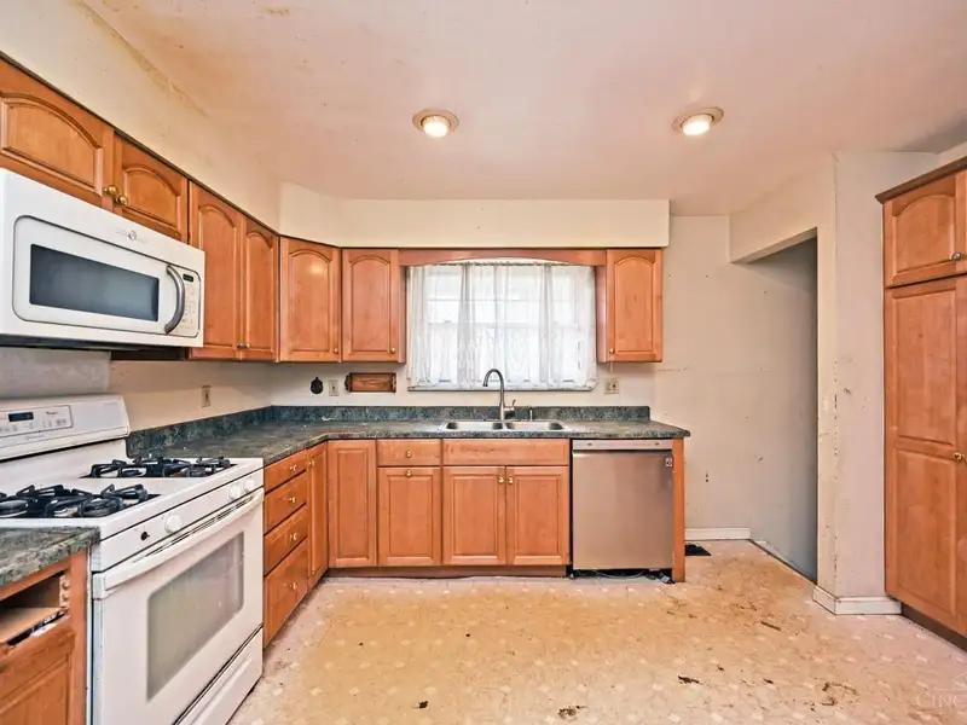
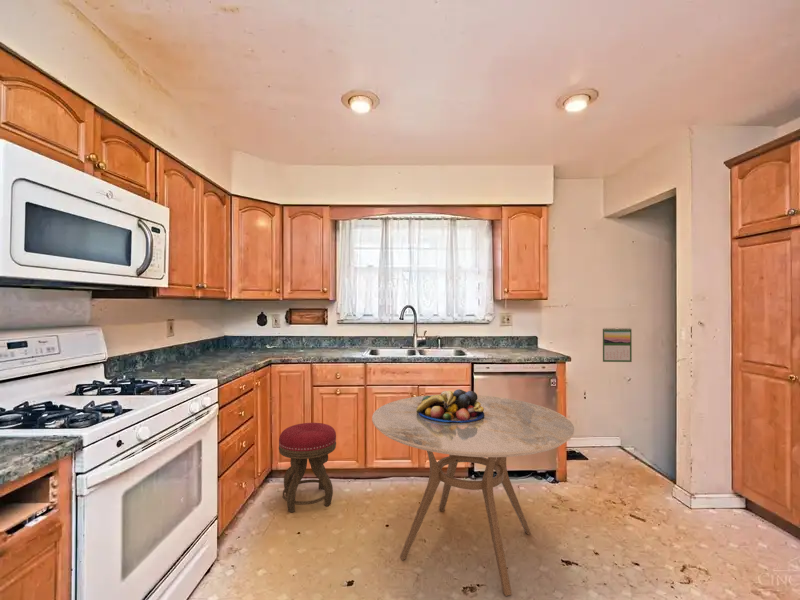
+ stool (306, 463)
+ fruit bowl (450, 401)
+ calendar (617, 344)
+ dining table (467, 480)
